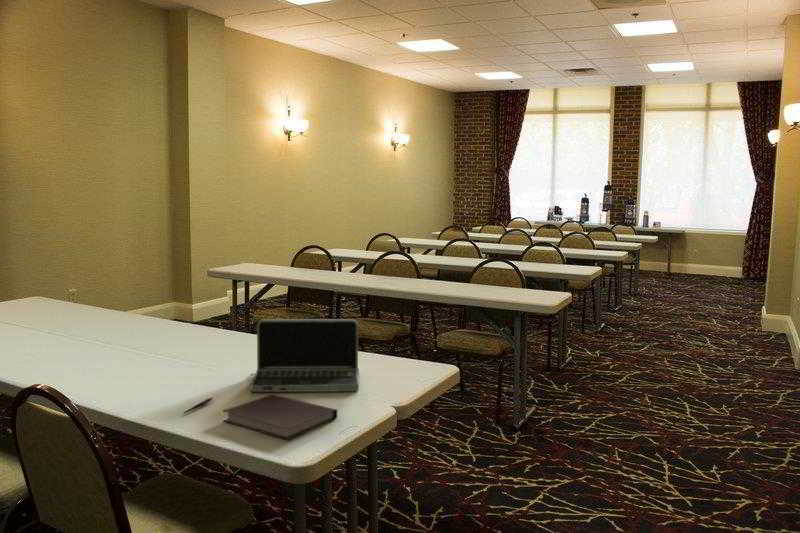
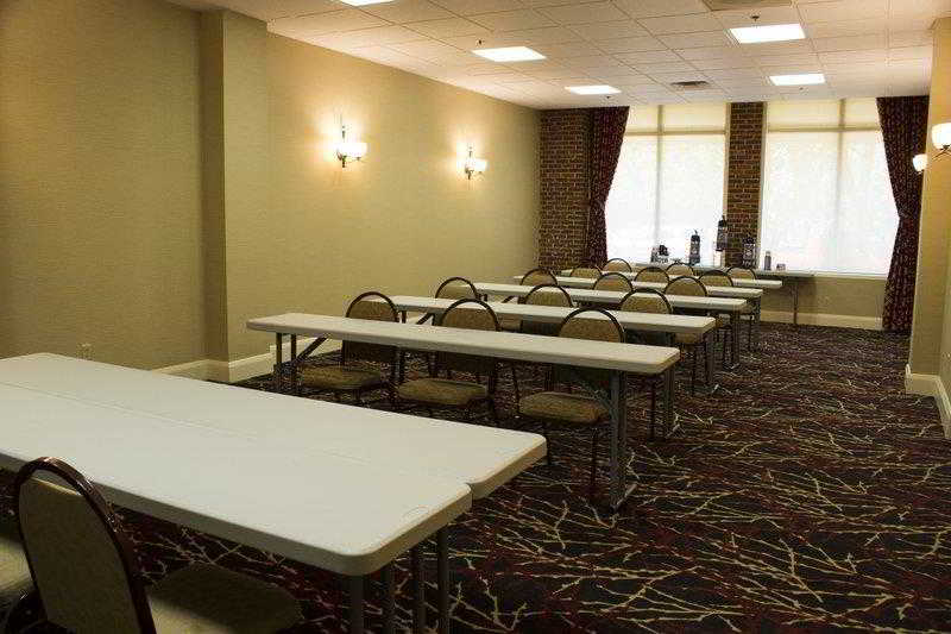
- notebook (280, 414)
- laptop (303, 352)
- pen (198, 405)
